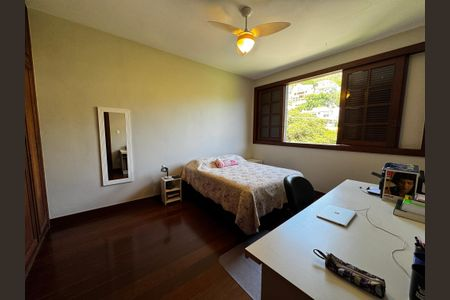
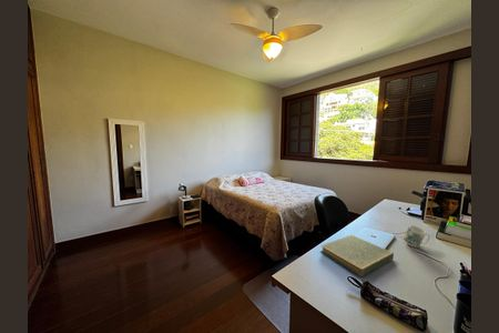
+ mug (416, 235)
+ book (355, 252)
